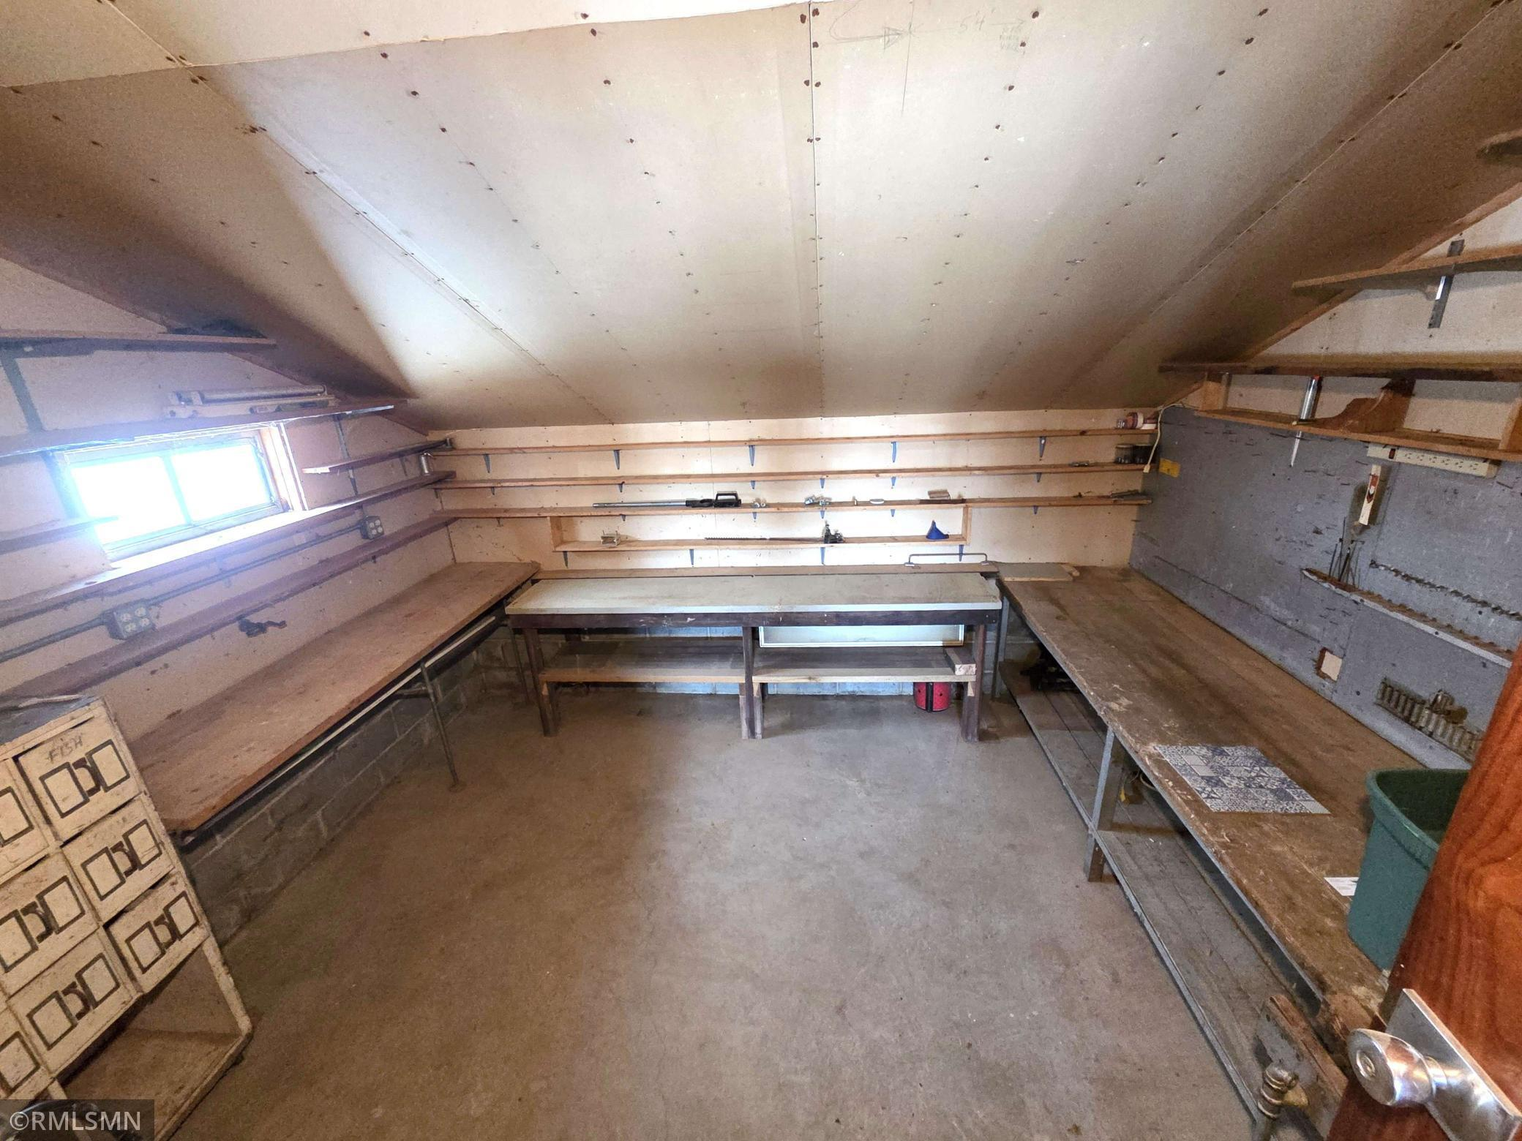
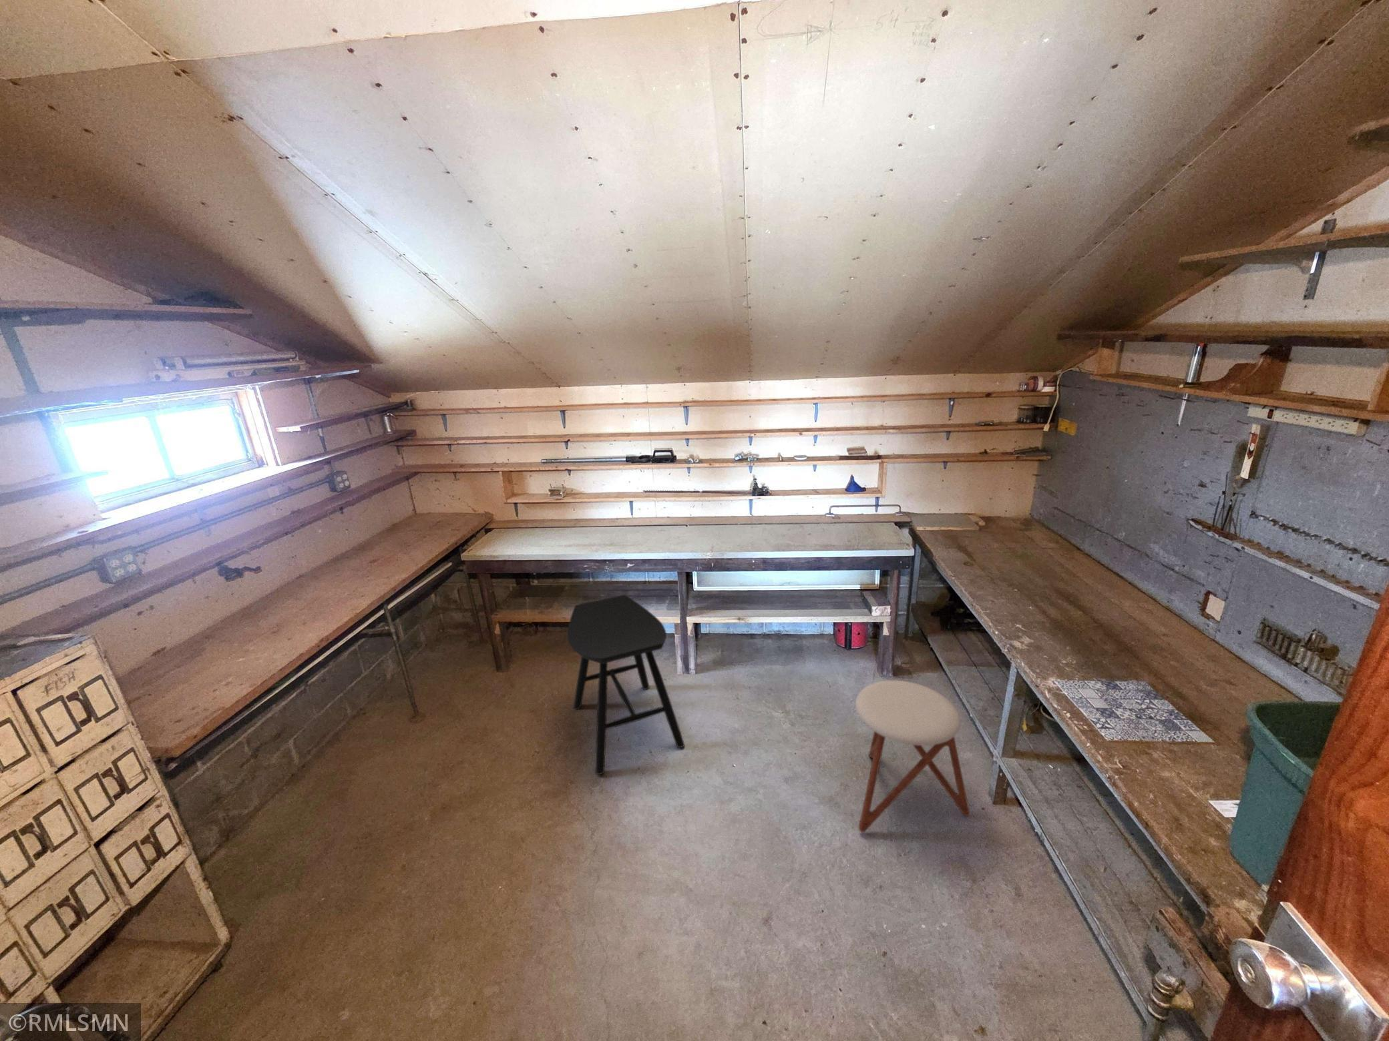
+ stool (900, 742)
+ stool (620, 672)
